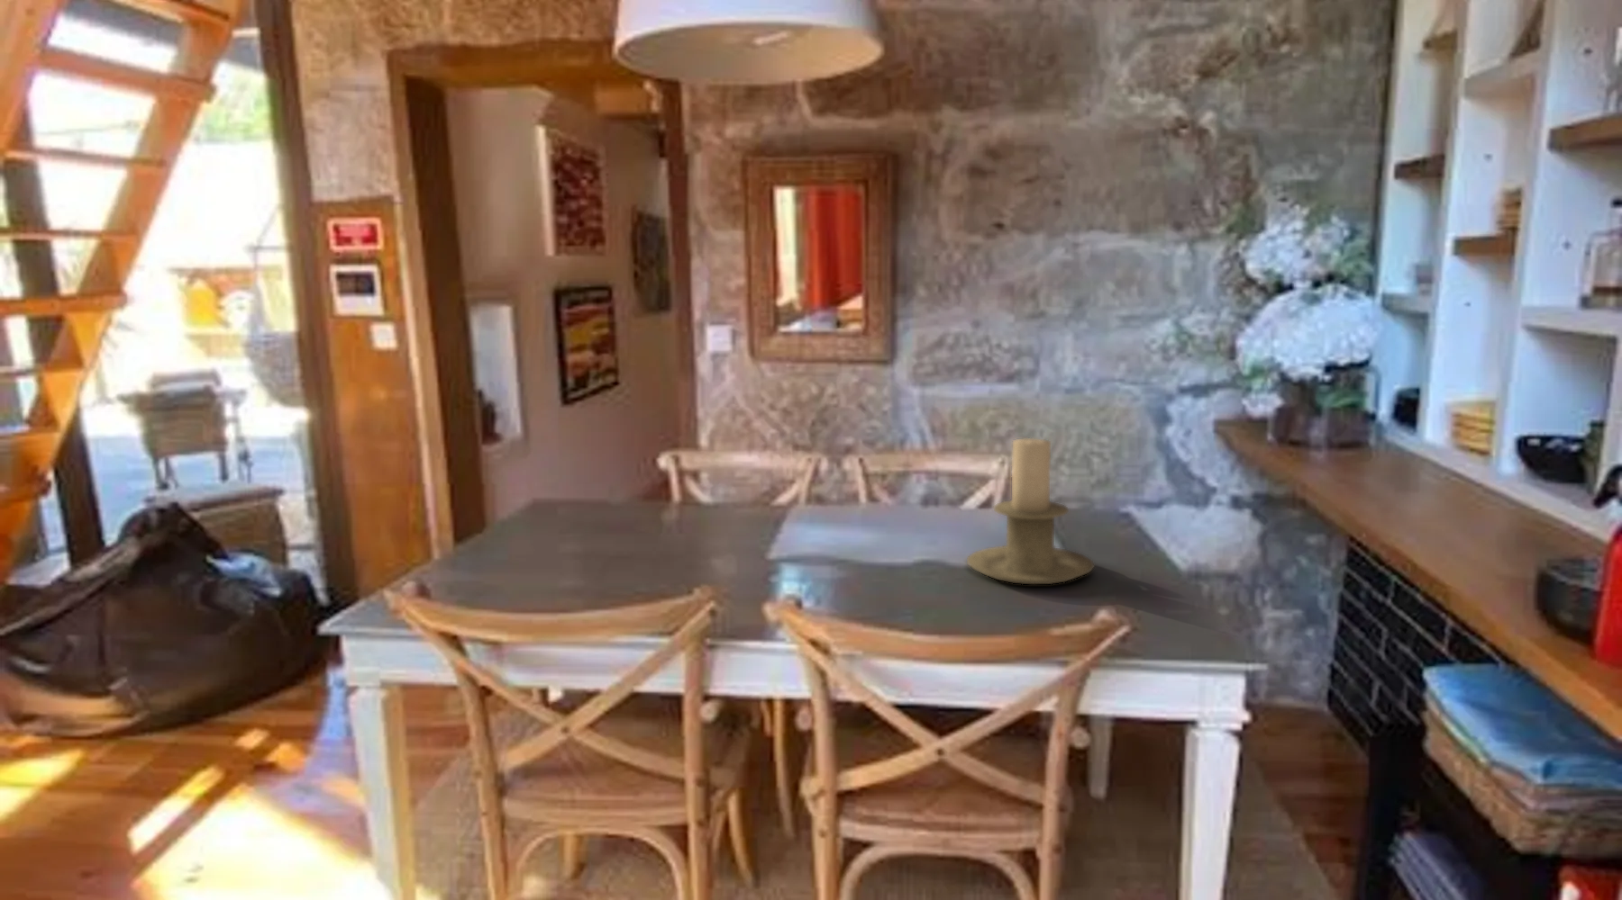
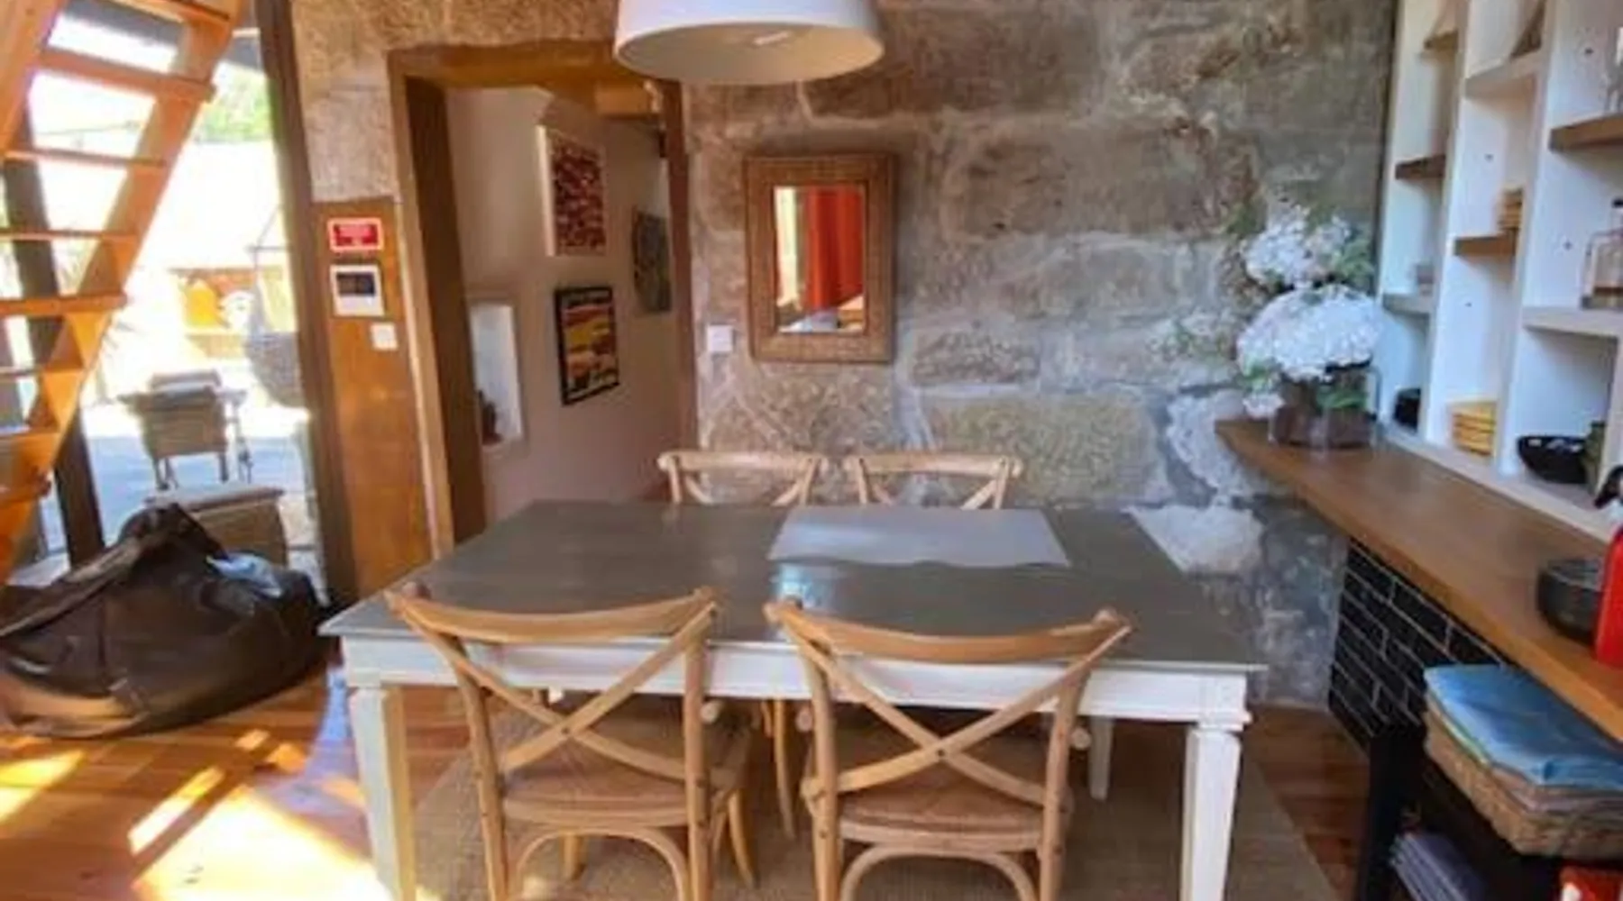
- candle holder (1030, 505)
